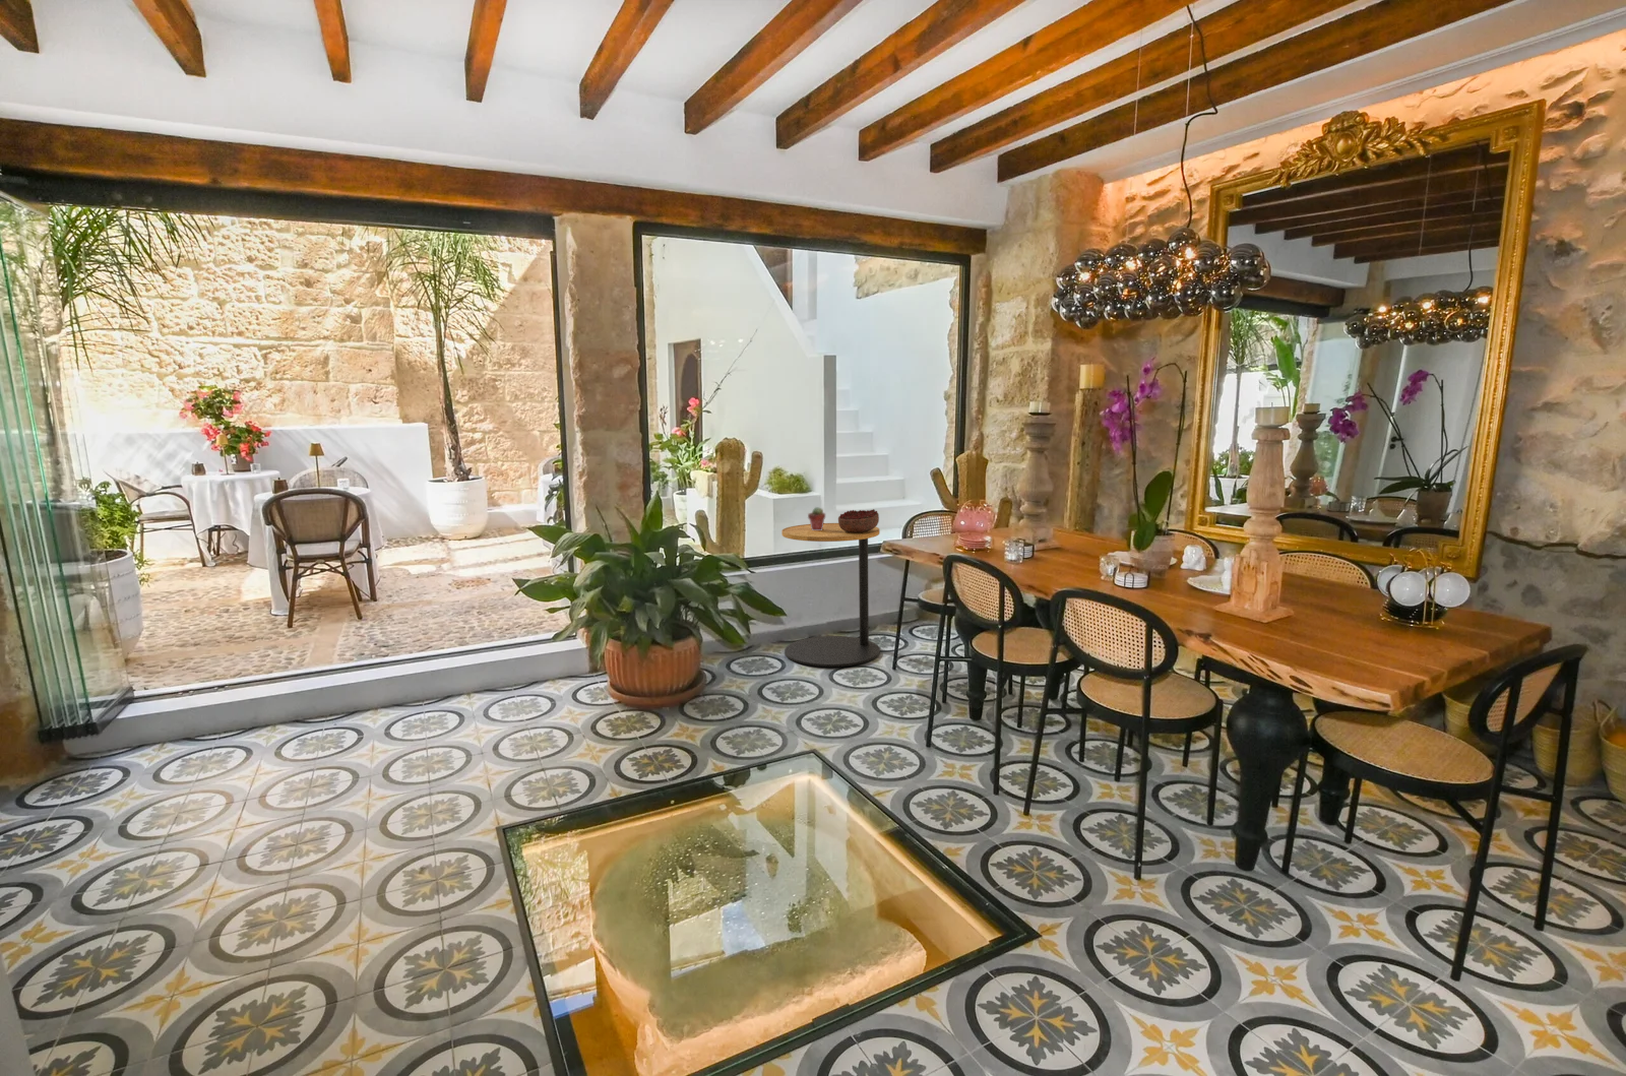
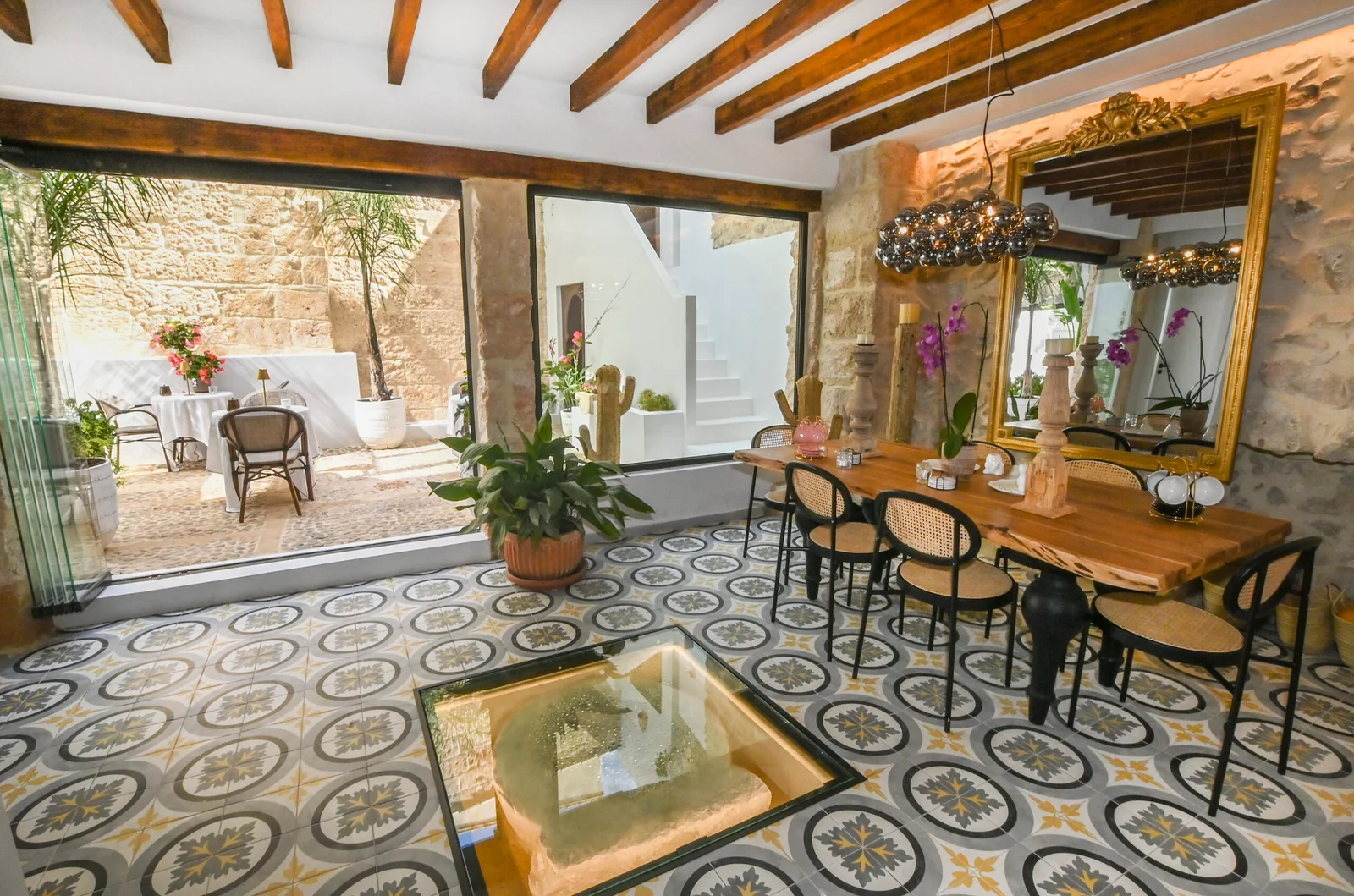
- side table (859, 591)
- decorative bowl (857, 519)
- potted succulent (817, 518)
